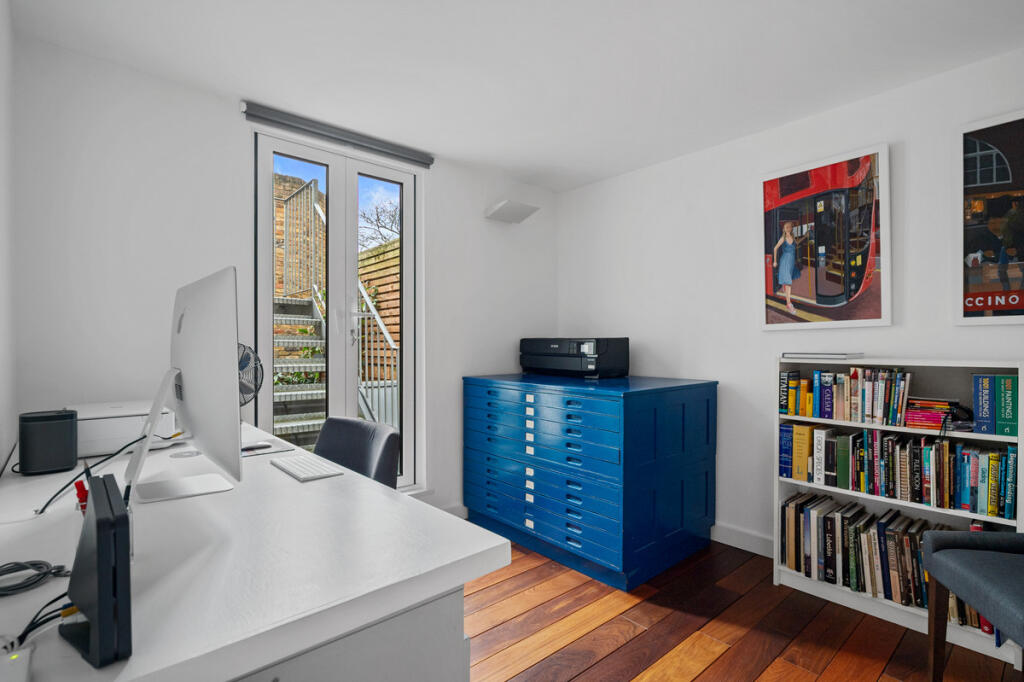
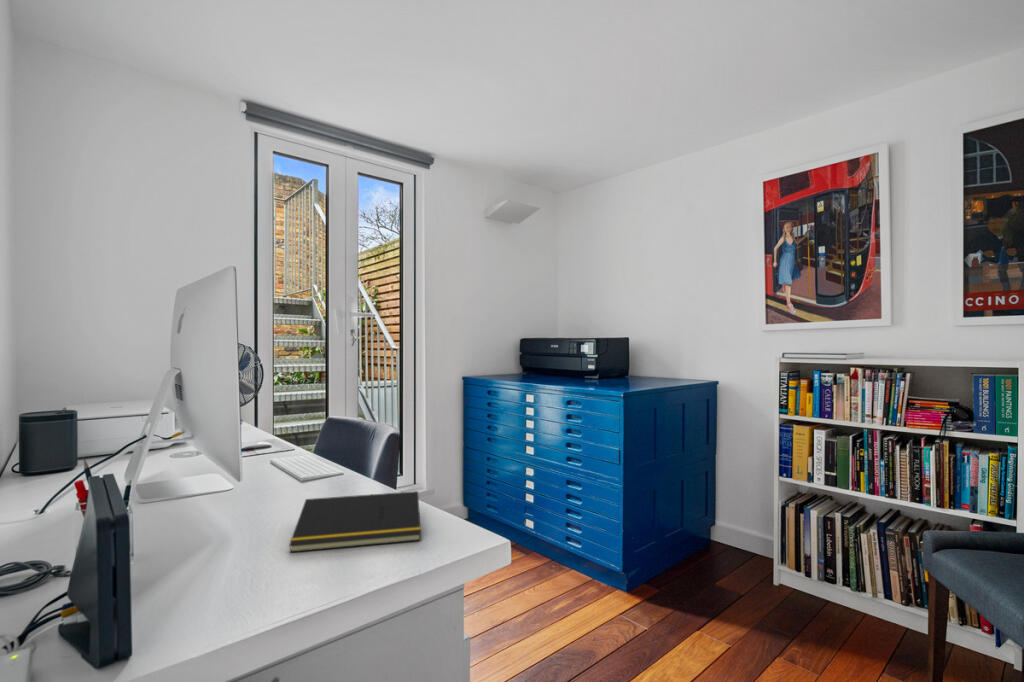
+ notepad (360, 518)
